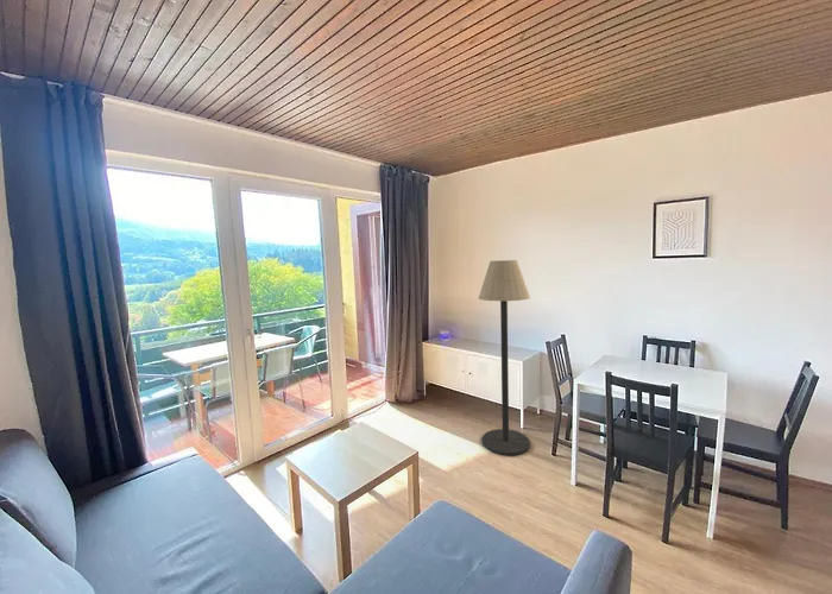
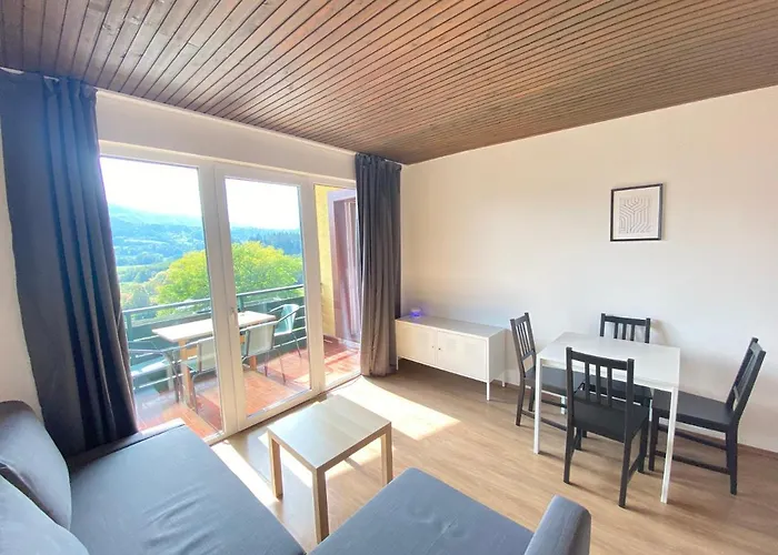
- floor lamp (504, 353)
